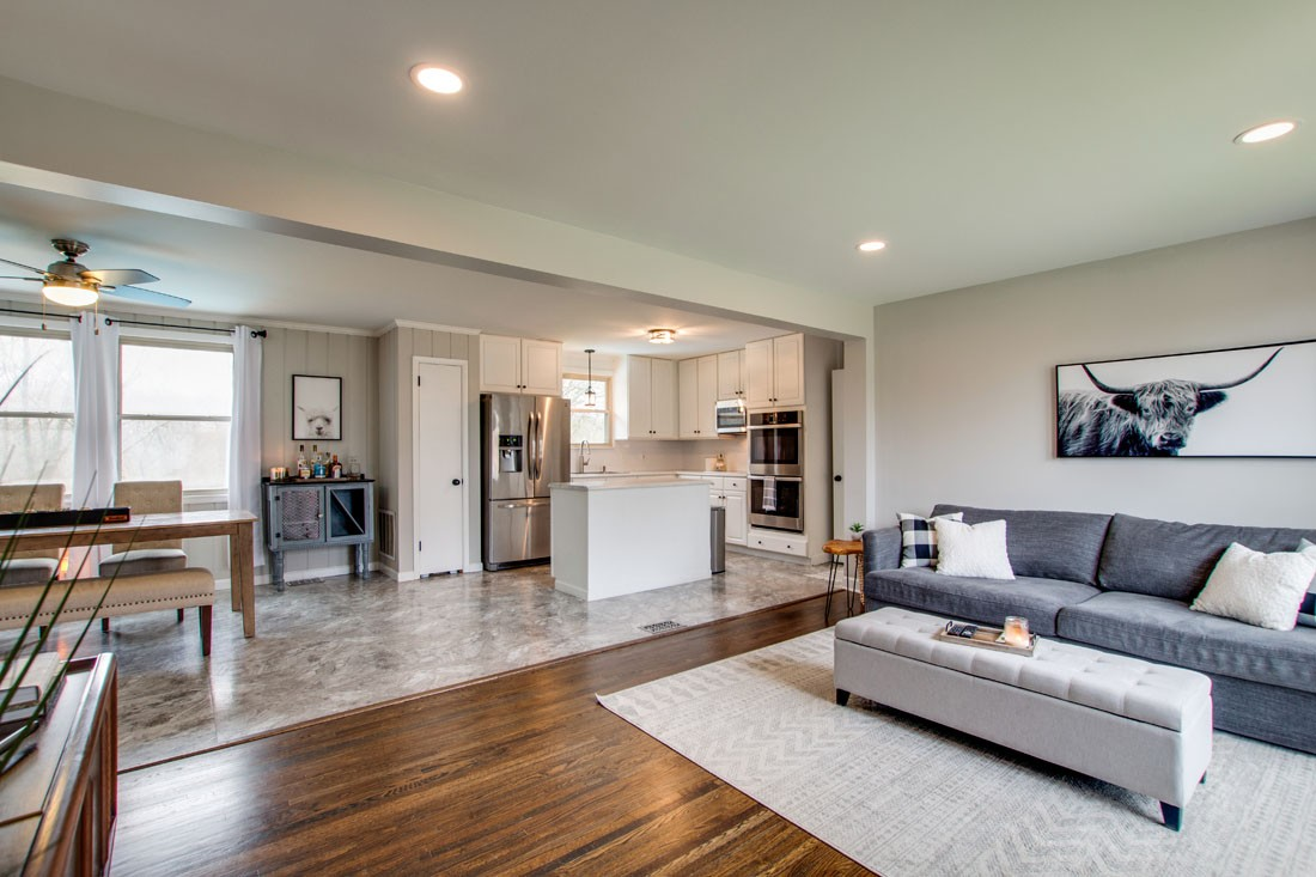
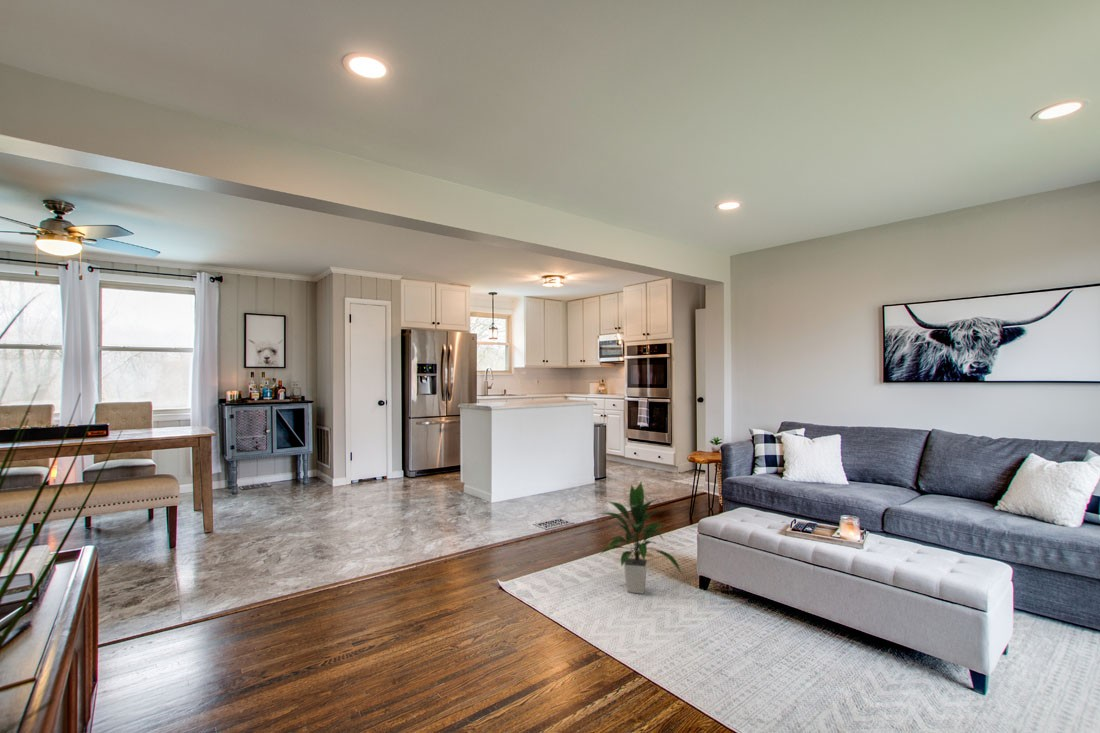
+ indoor plant (637, 538)
